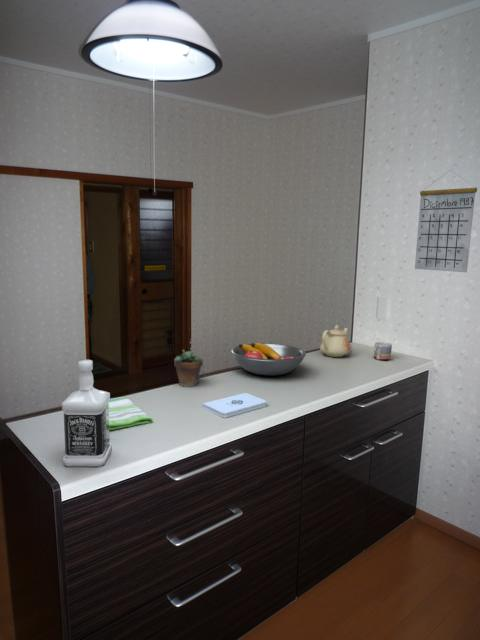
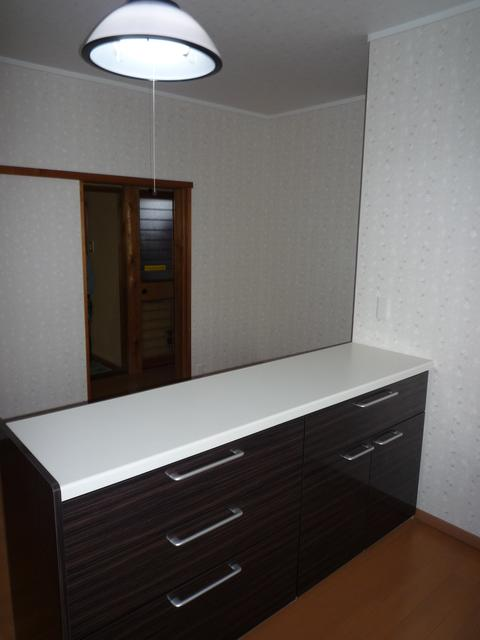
- teapot (335, 339)
- notepad (235, 404)
- mug (381, 351)
- bottle (87, 410)
- dish towel (117, 411)
- succulent plant (188, 361)
- fruit bowl (267, 358)
- calendar (444, 220)
